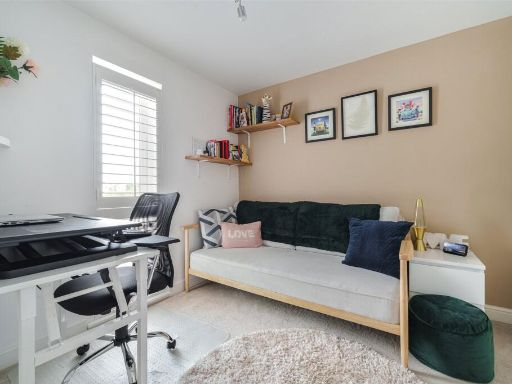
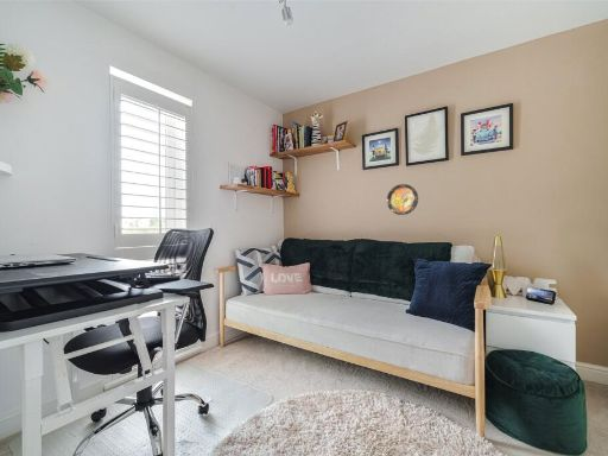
+ decorative plate (401, 200)
